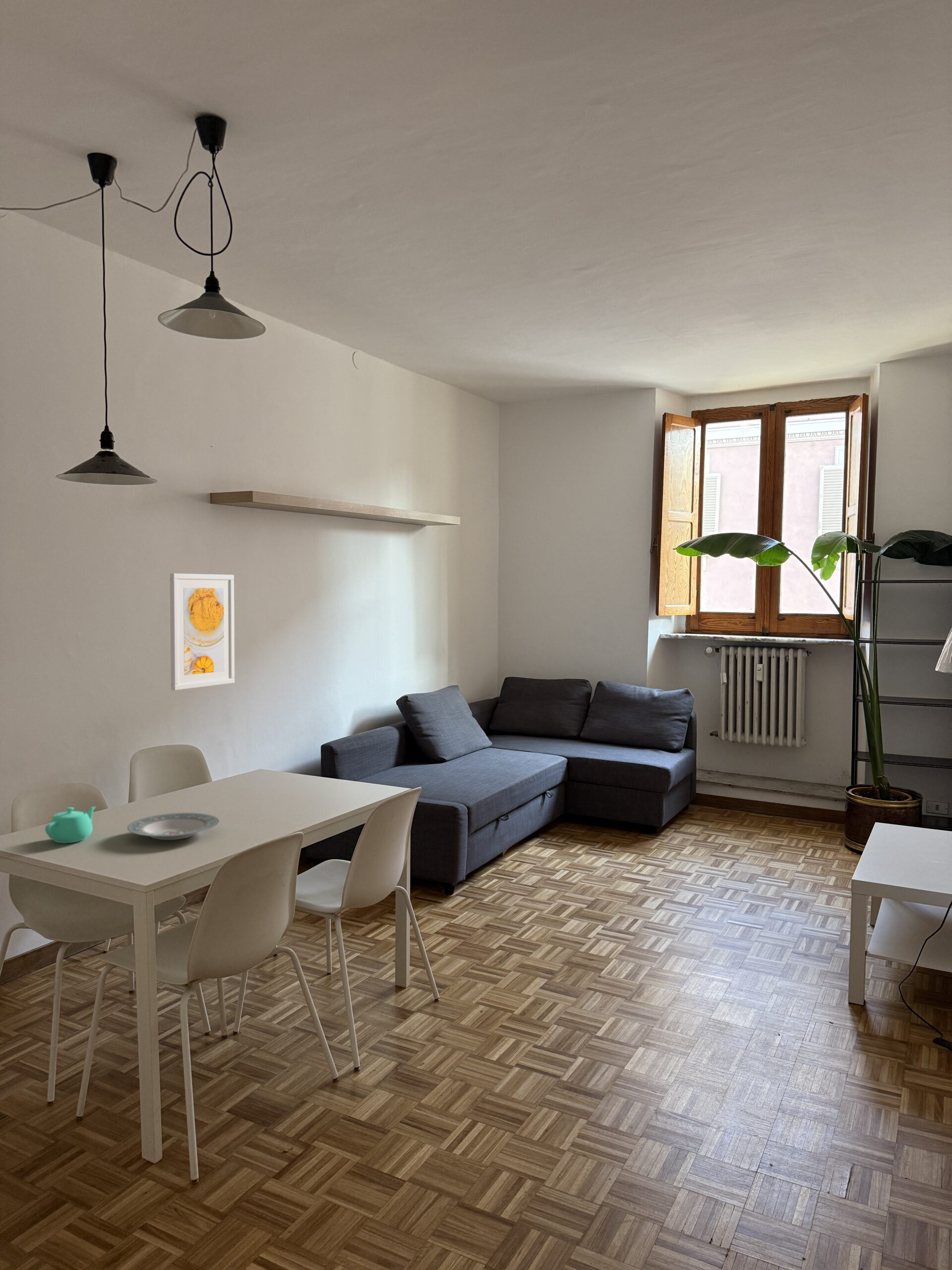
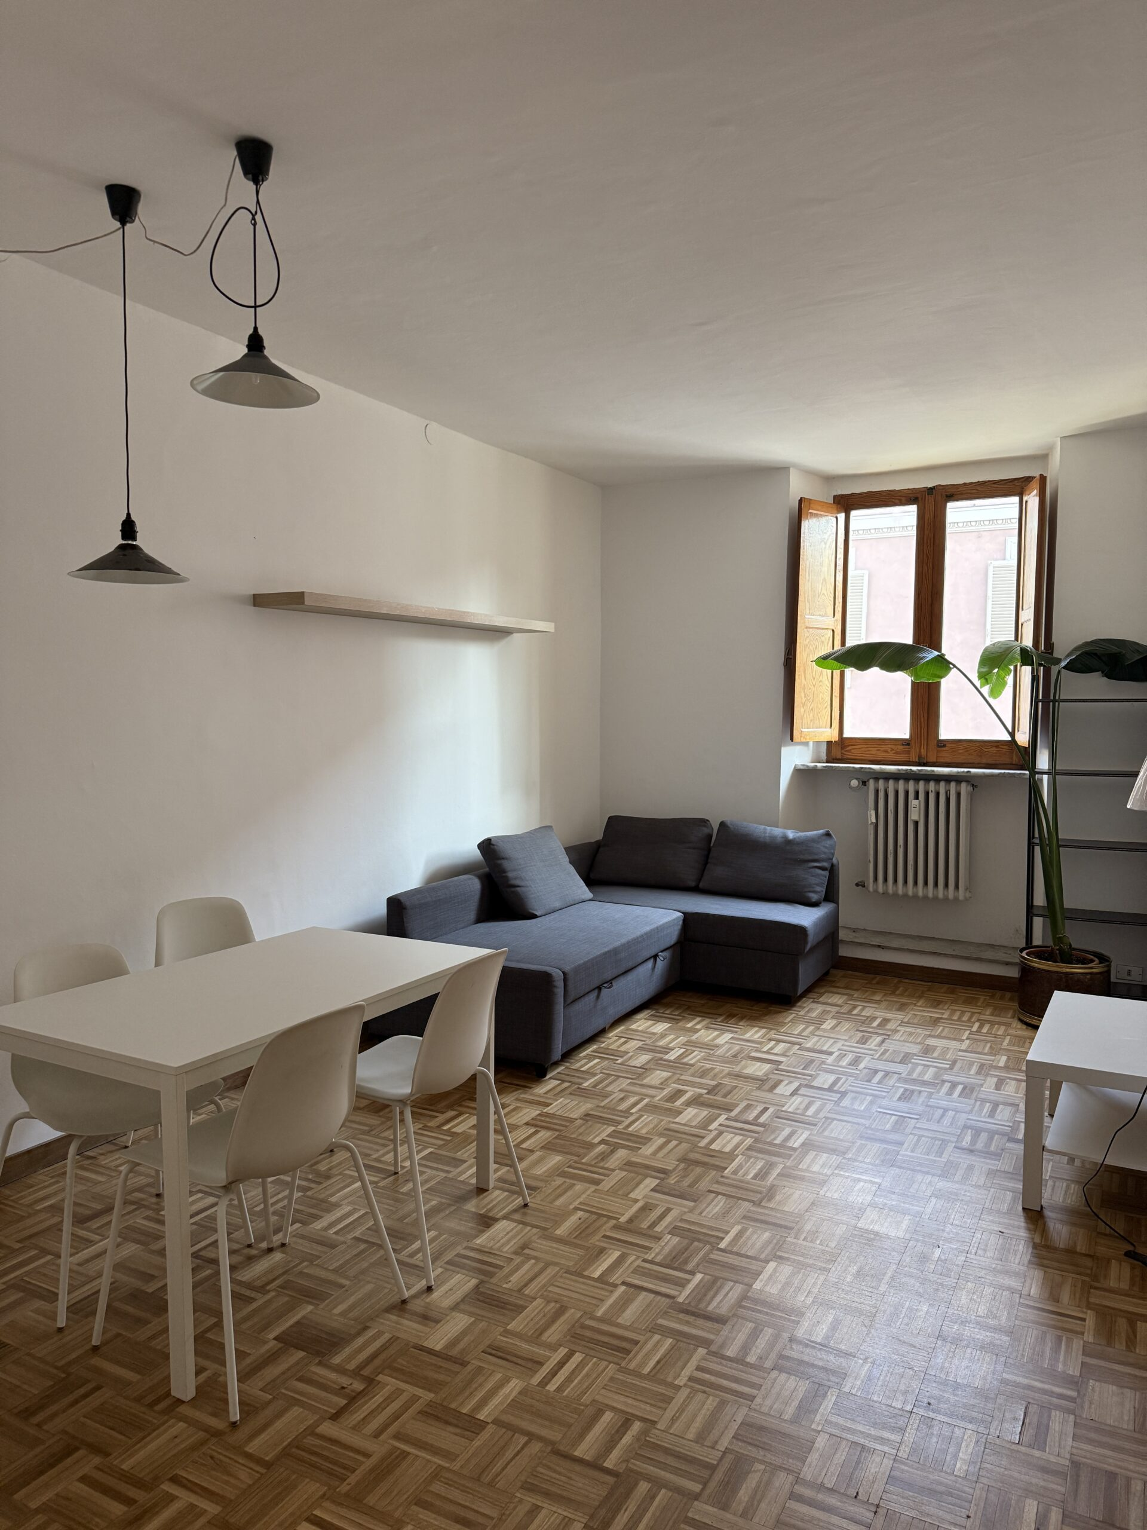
- plate (174, 829)
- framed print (203, 631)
- teapot (71, 823)
